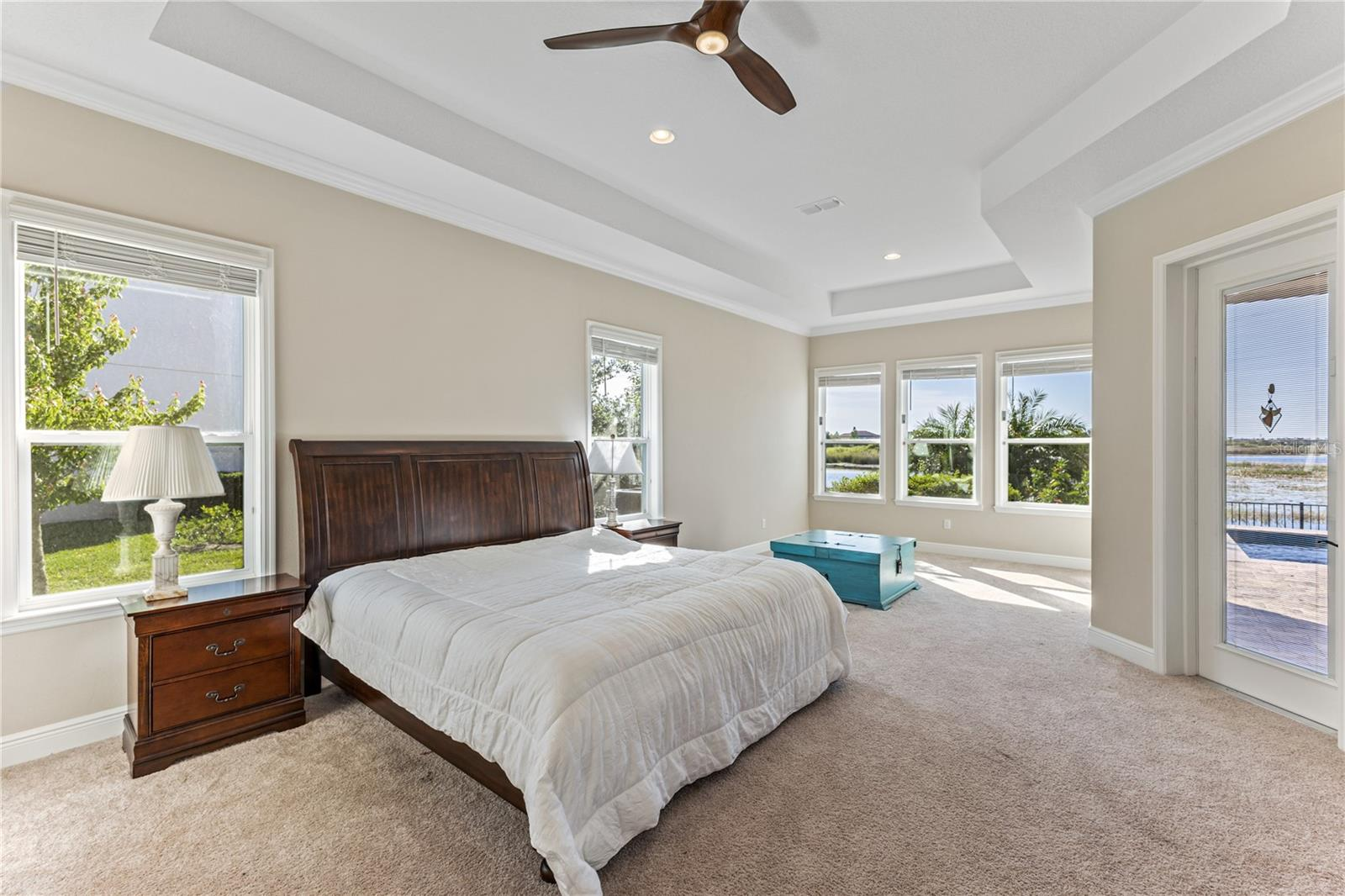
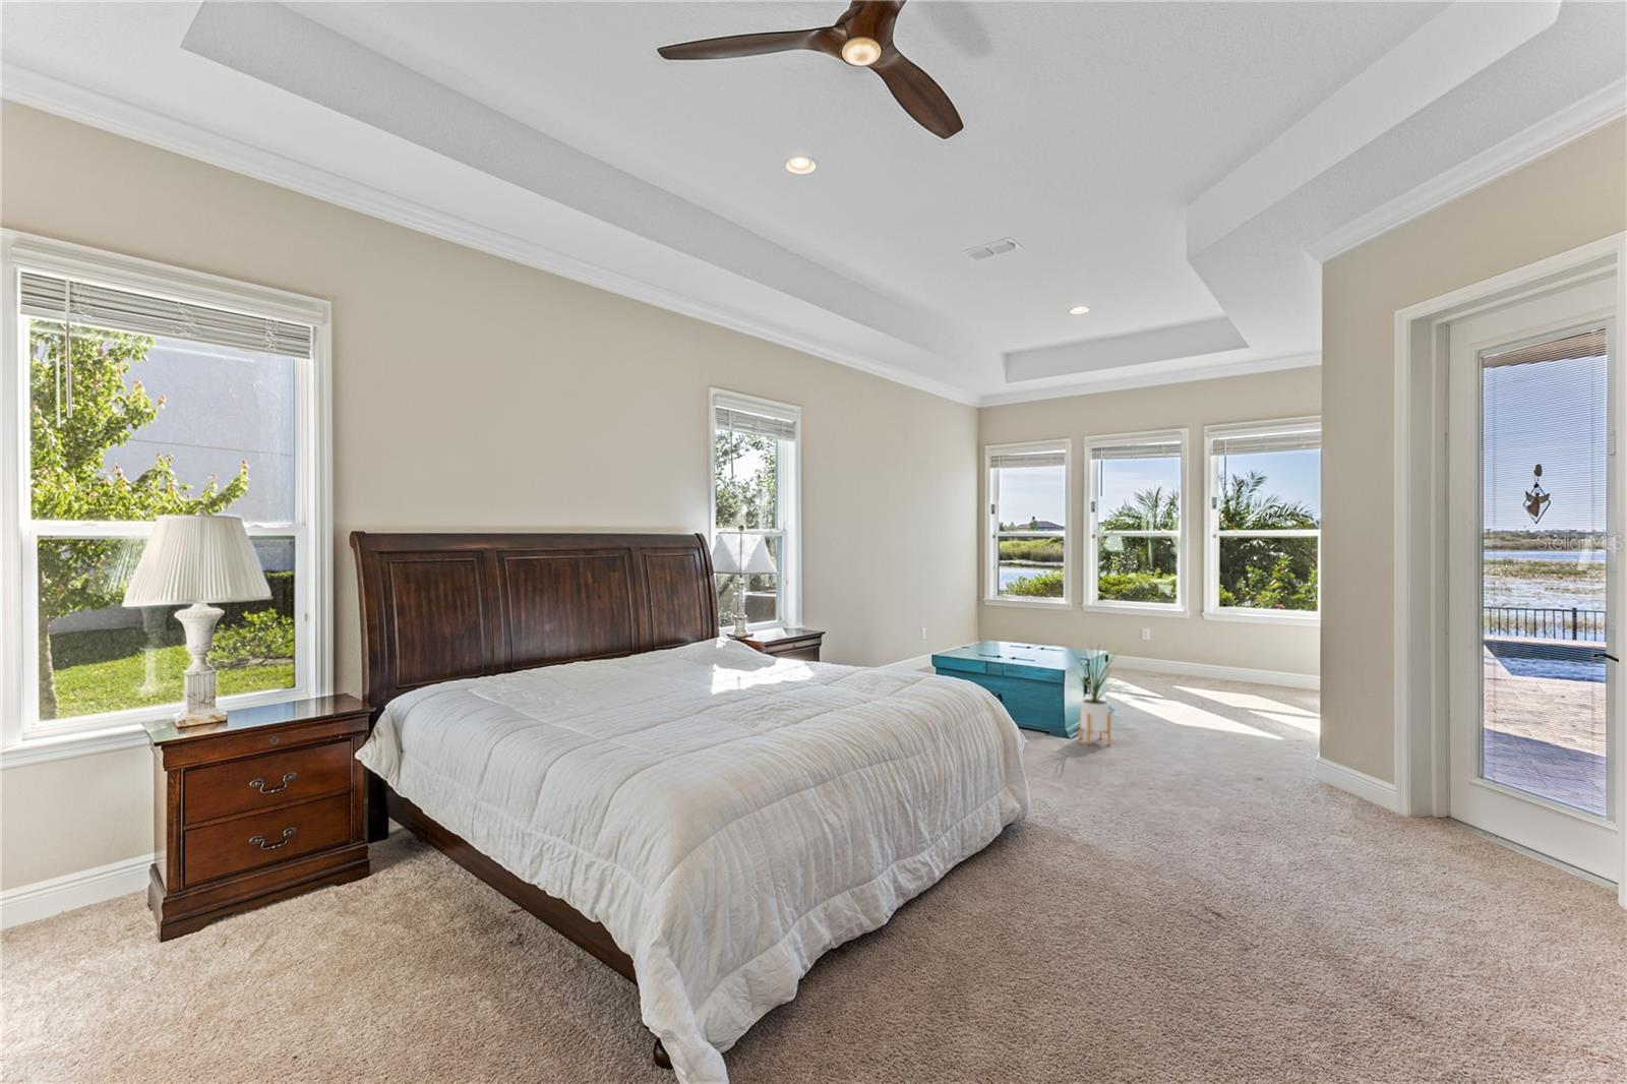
+ house plant (1094, 688)
